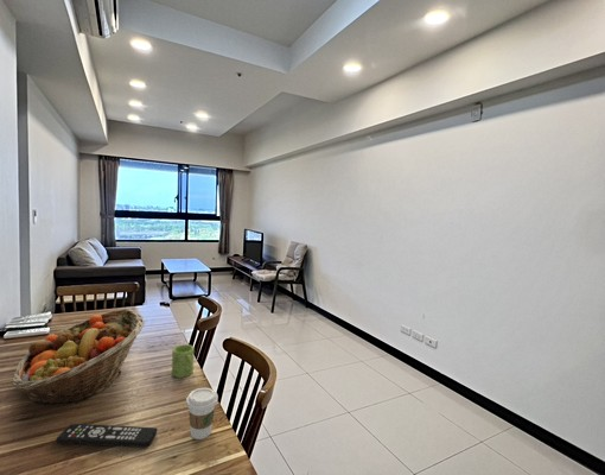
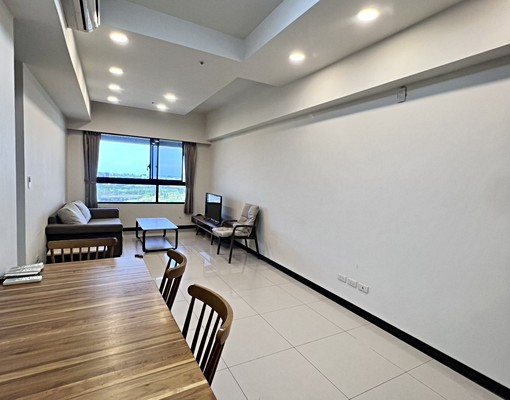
- fruit basket (84, 350)
- coffee cup (202, 413)
- mug (184, 362)
- remote control (108, 436)
